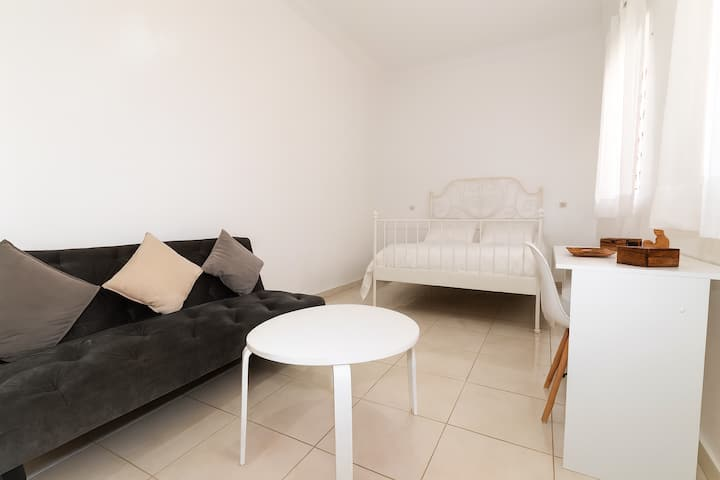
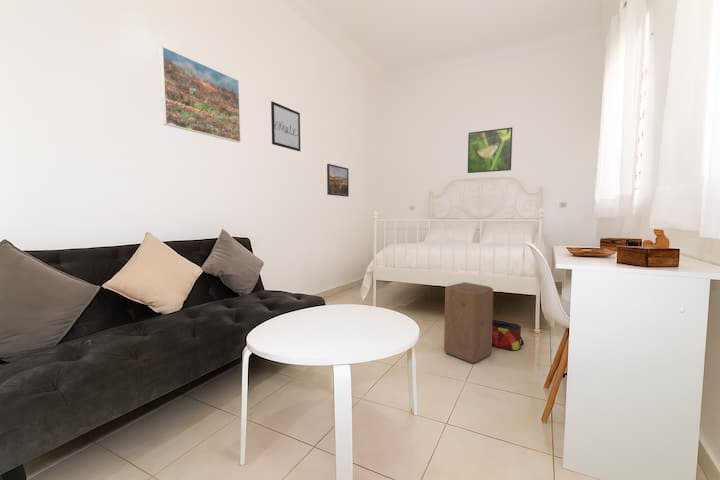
+ bag (499, 332)
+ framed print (338, 181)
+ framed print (489, 151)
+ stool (468, 320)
+ wall art (286, 127)
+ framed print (204, 100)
